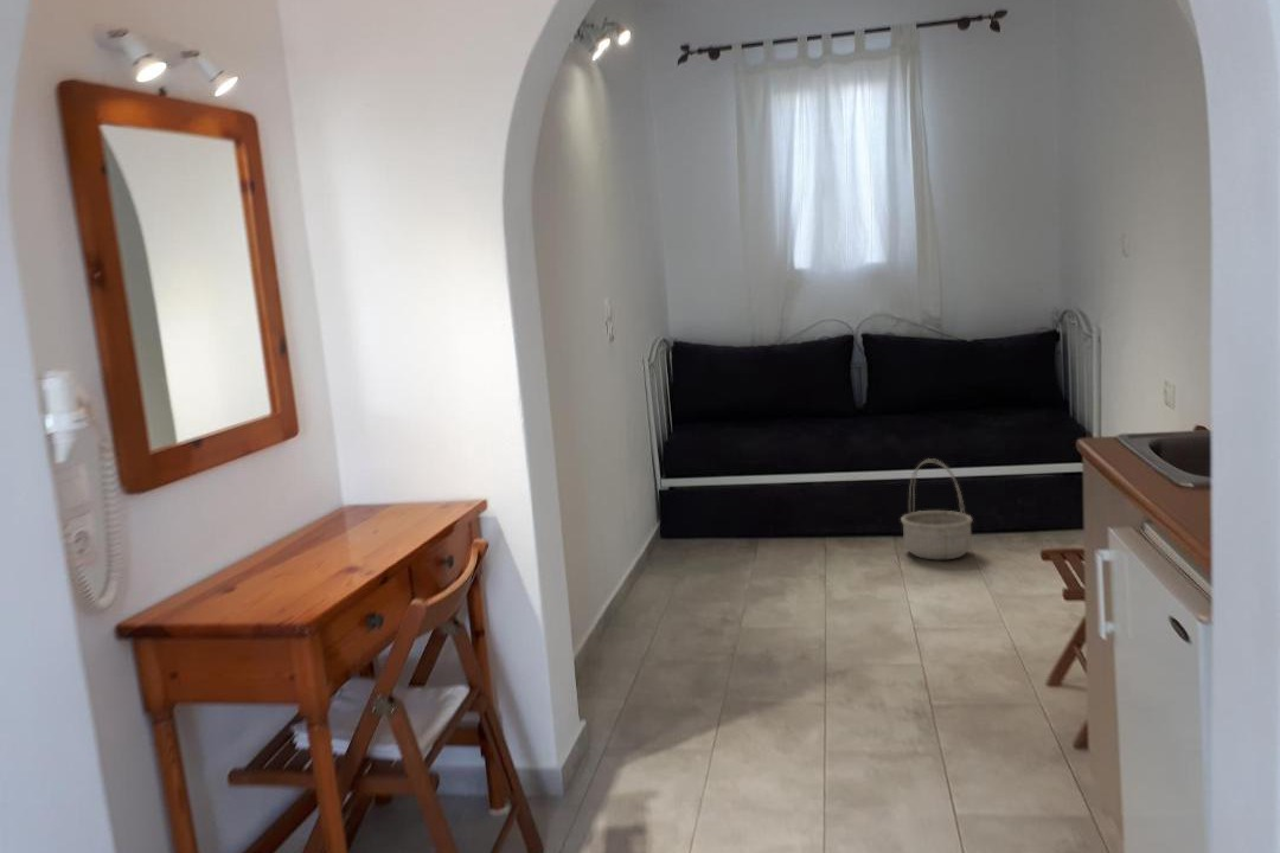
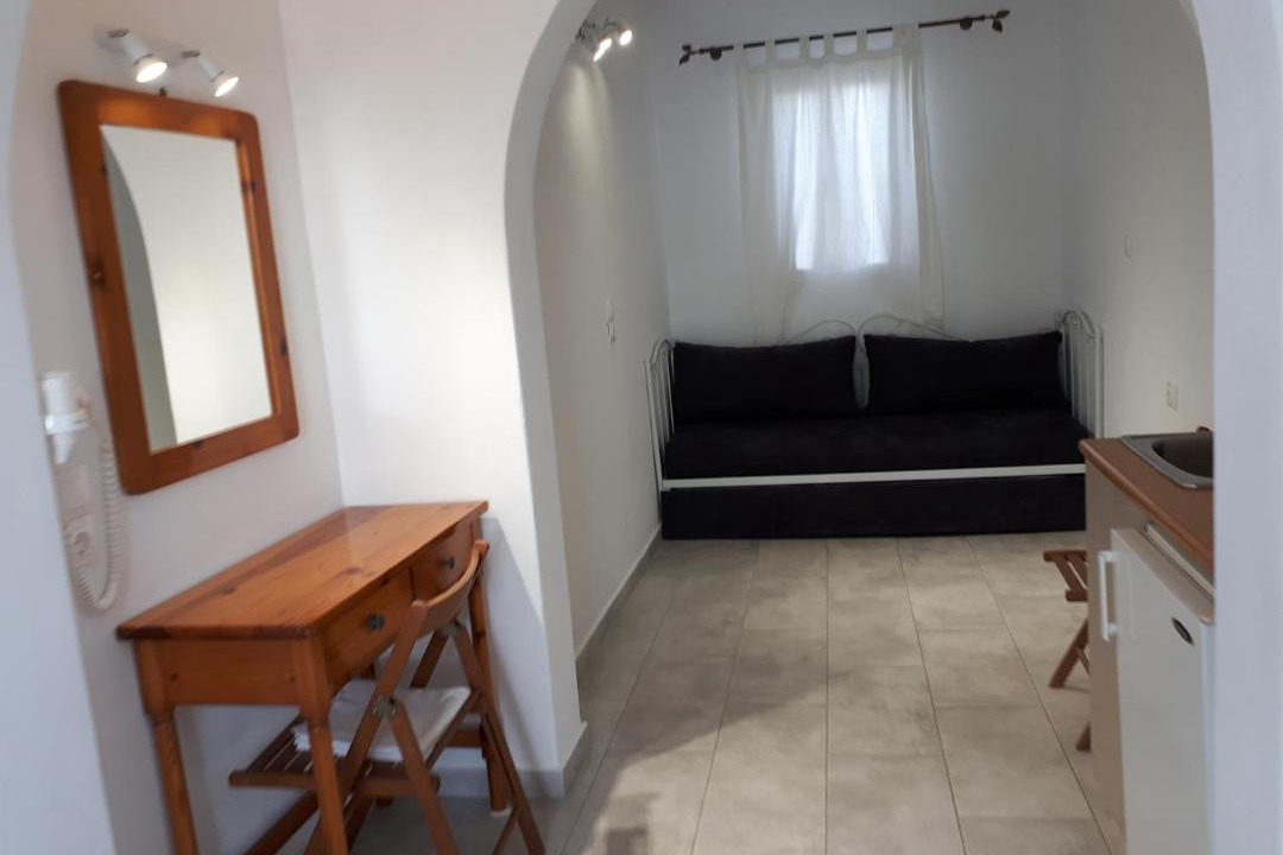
- basket (935, 511)
